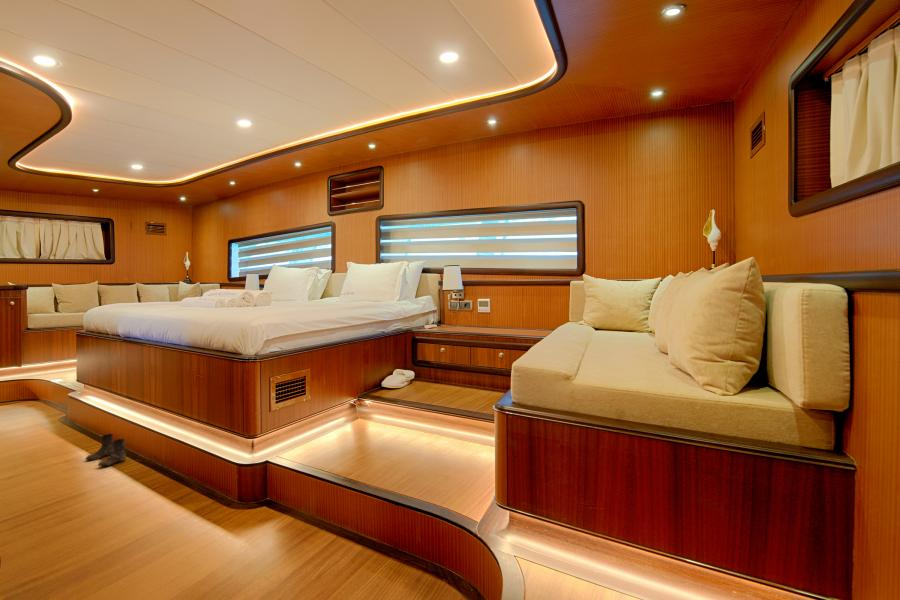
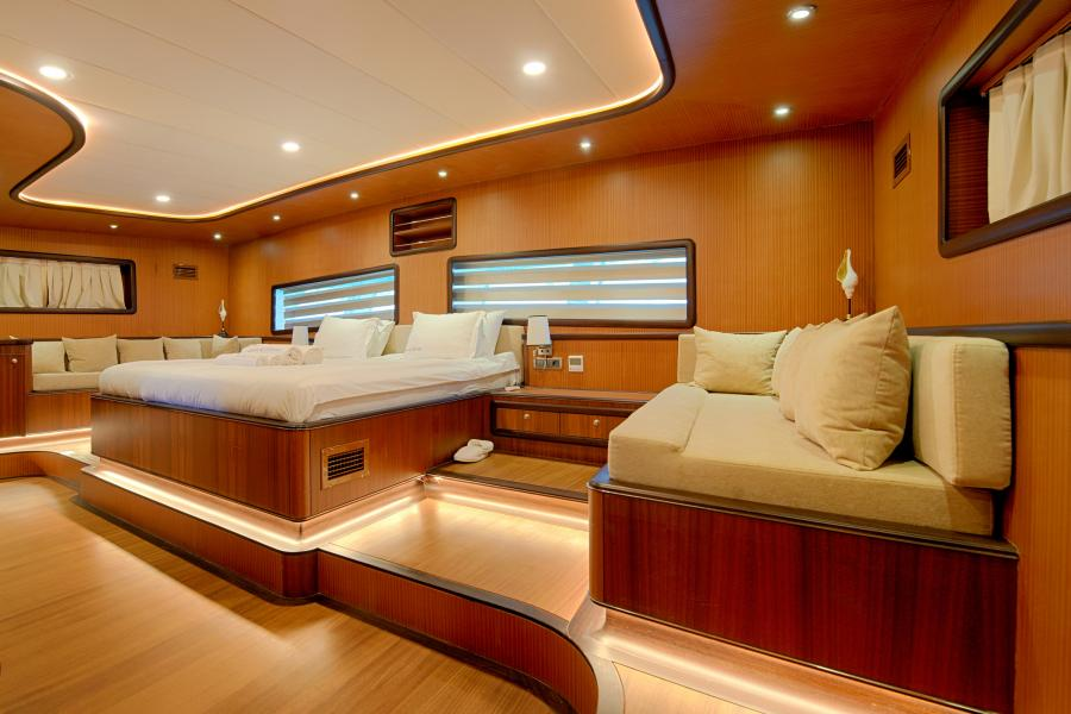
- boots (105, 450)
